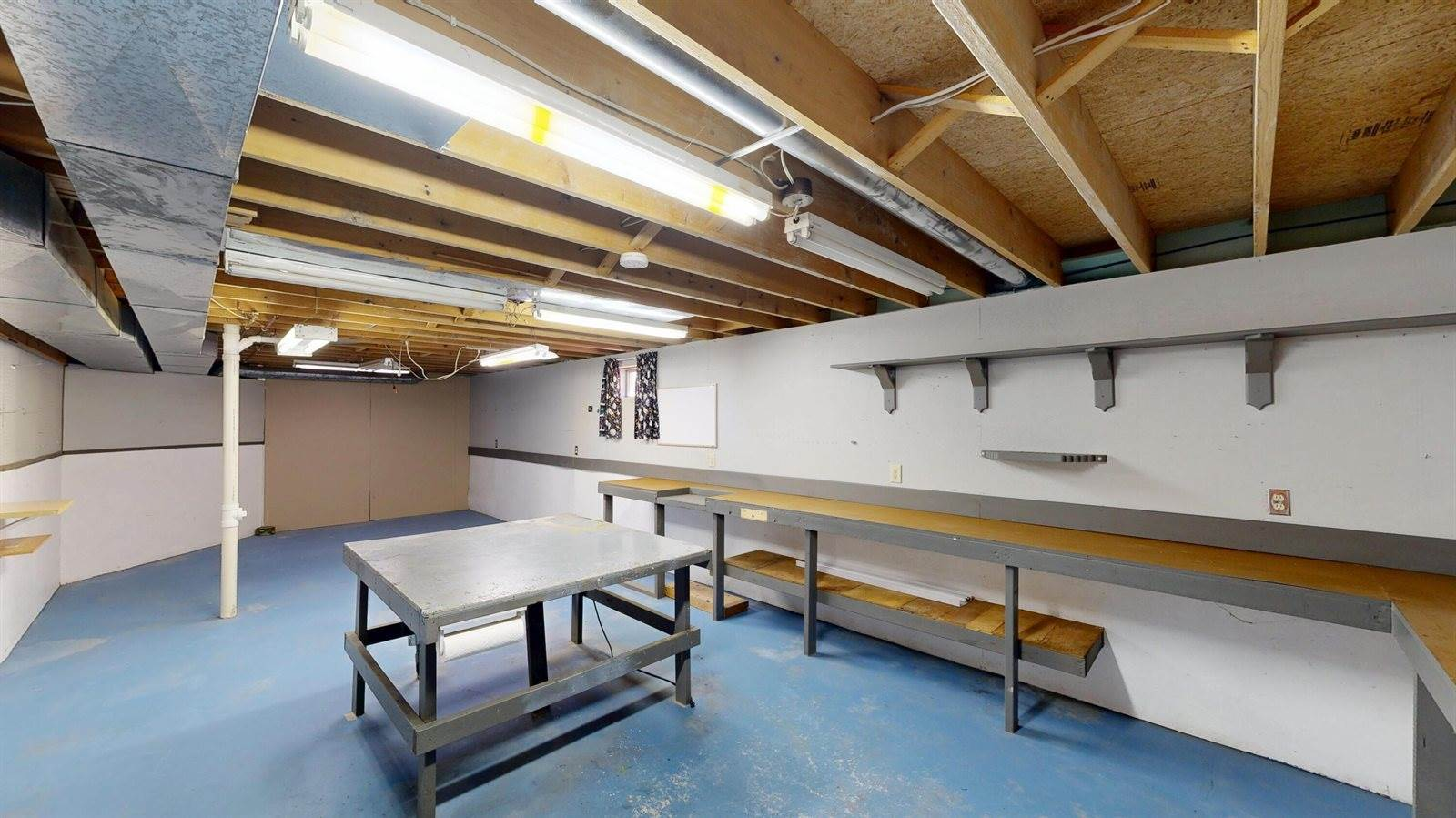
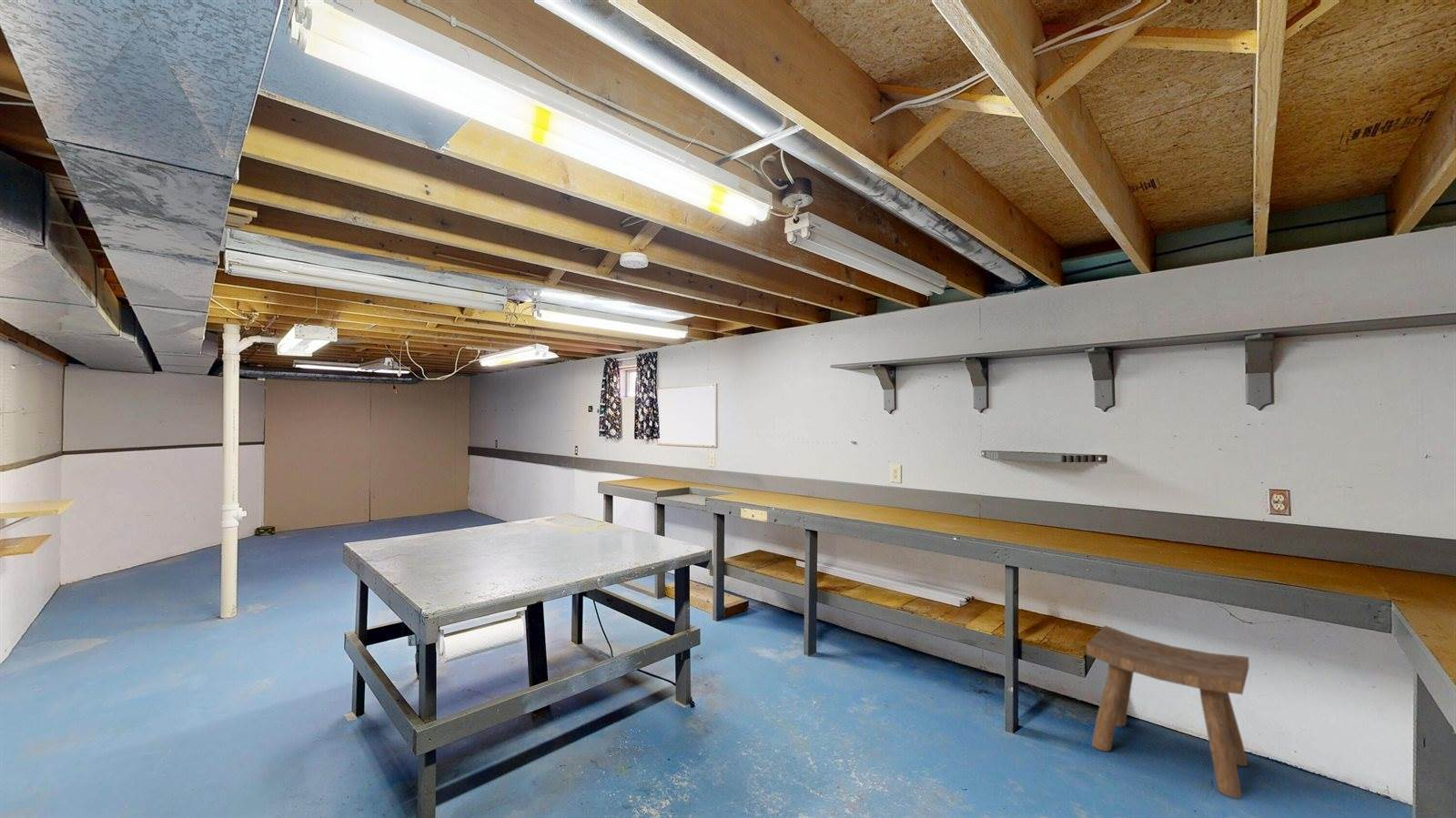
+ stool (1168, 682)
